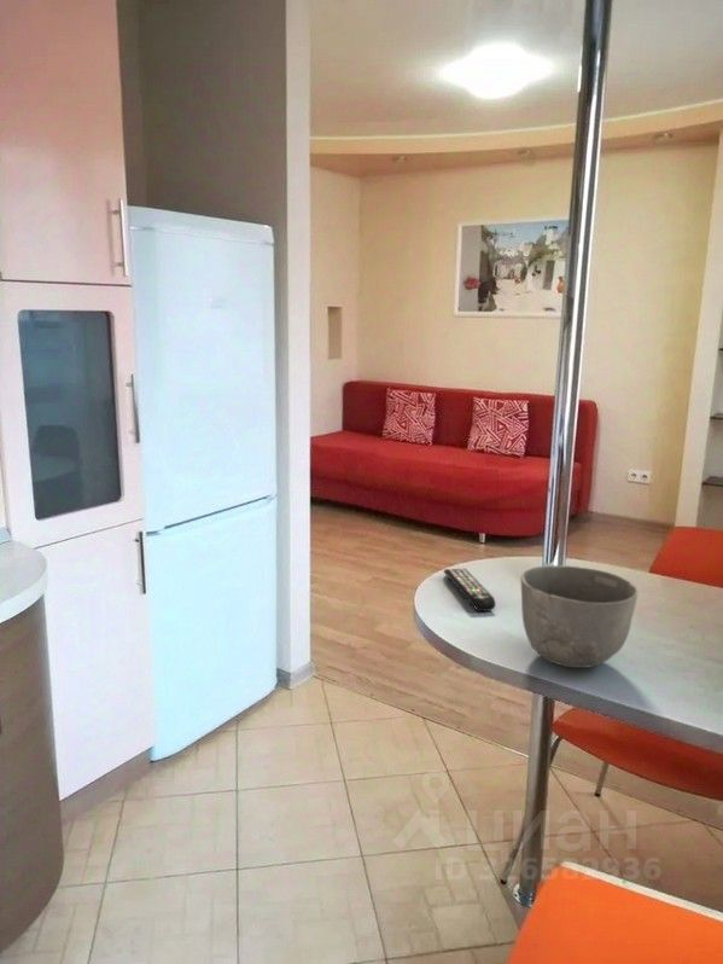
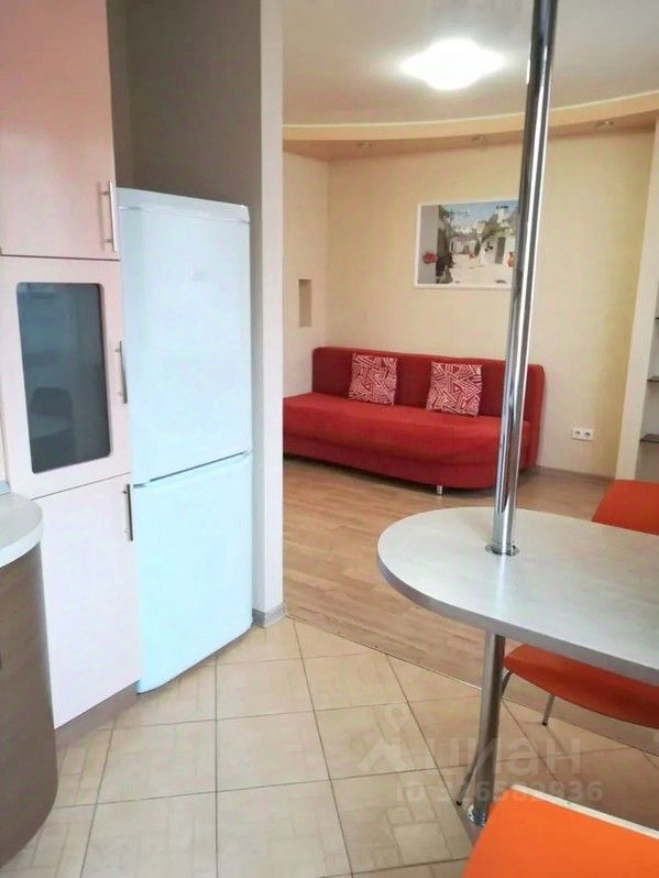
- bowl (575, 620)
- remote control (467, 586)
